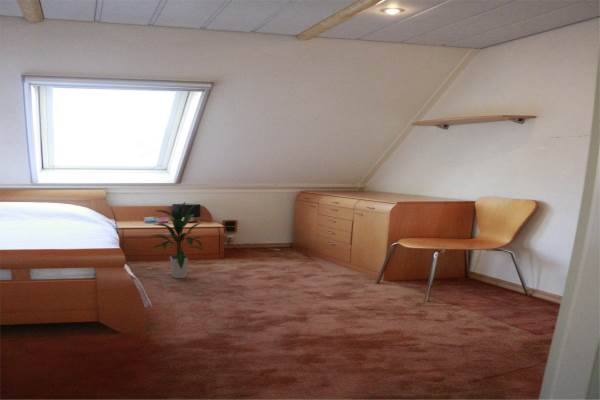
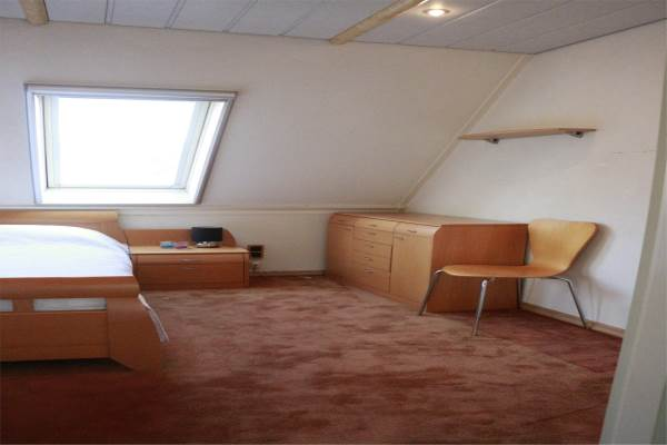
- indoor plant (178, 239)
